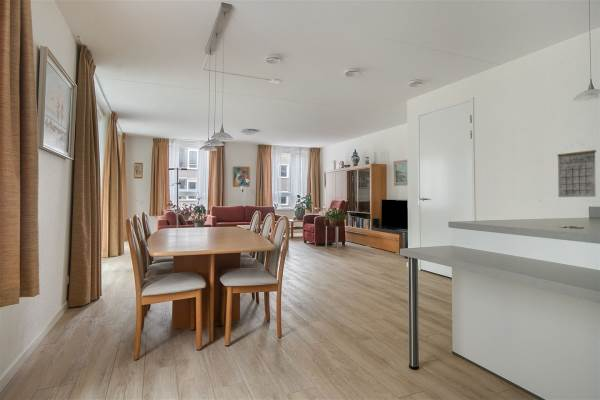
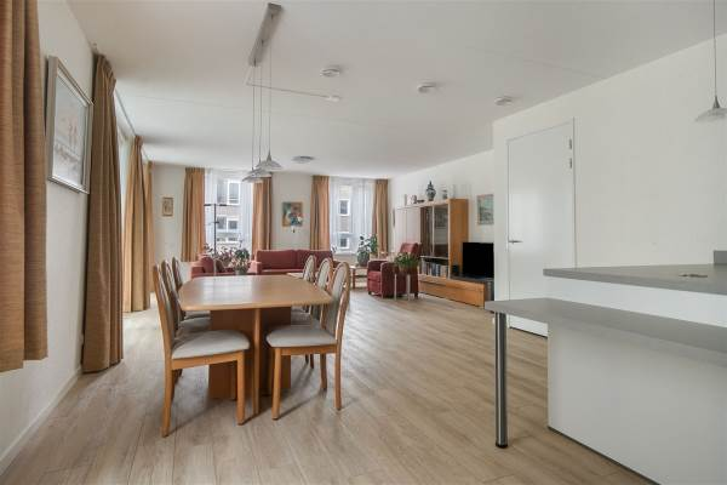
- calendar (576, 169)
